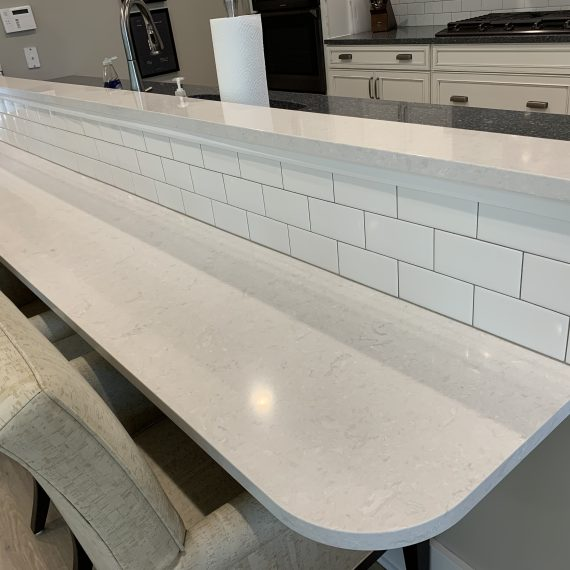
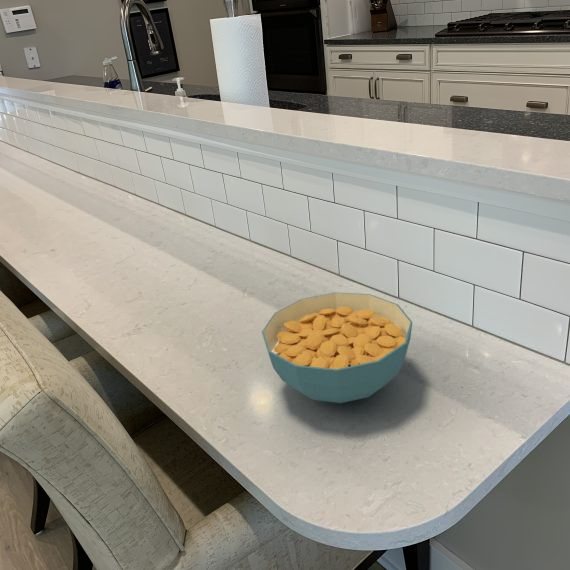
+ cereal bowl (338, 357)
